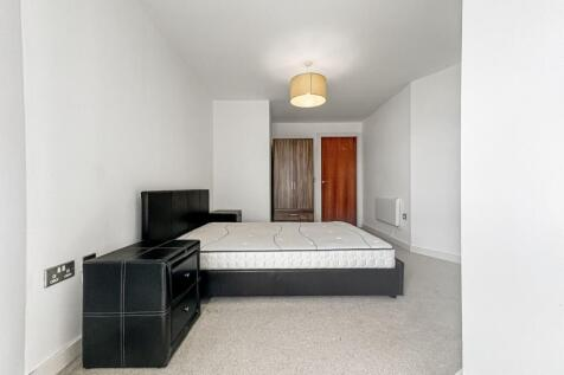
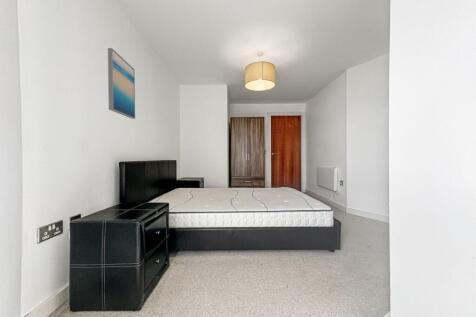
+ wall art (123, 87)
